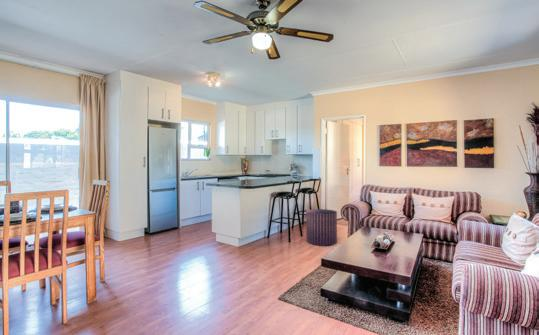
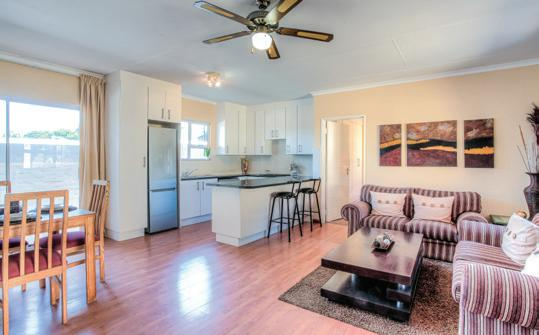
- pouf (321, 226)
